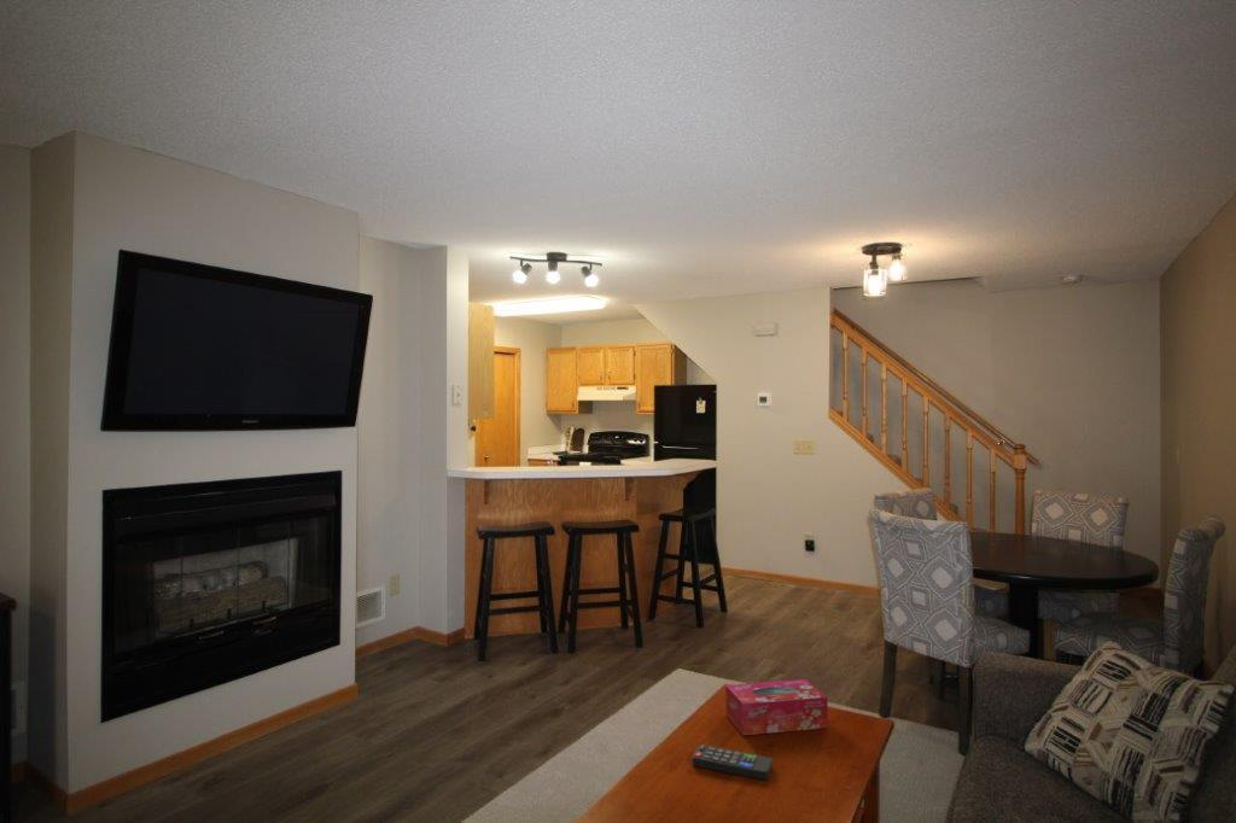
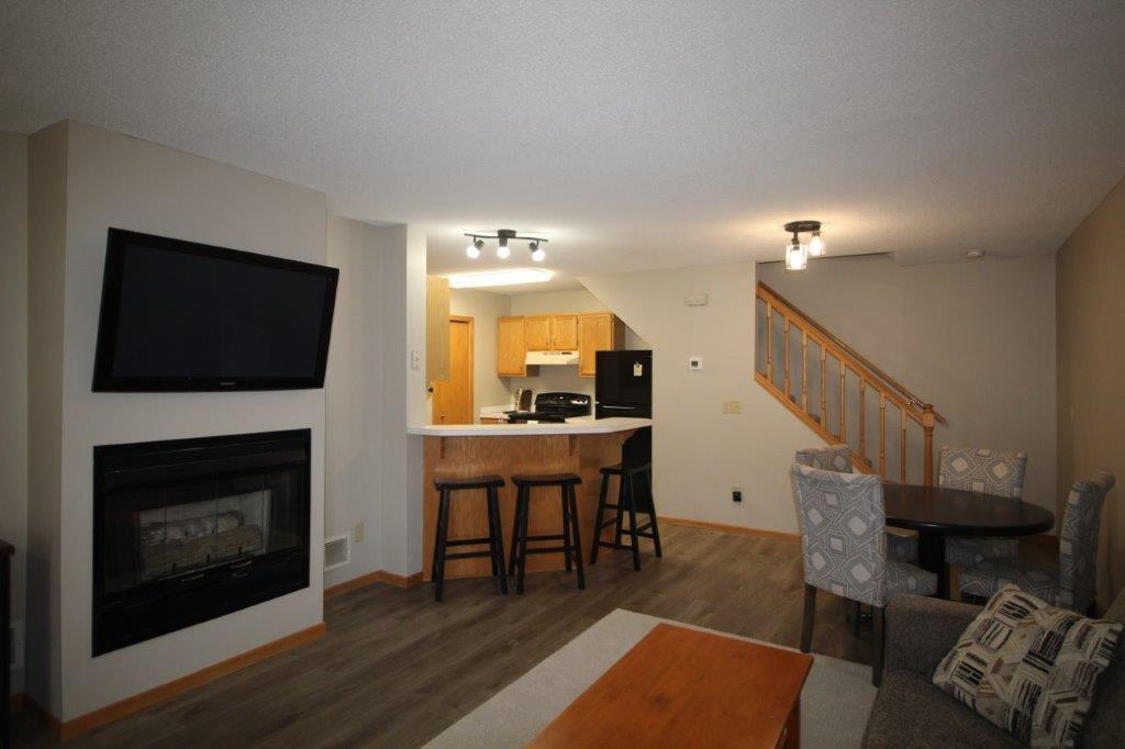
- remote control (731, 760)
- tissue box (775, 706)
